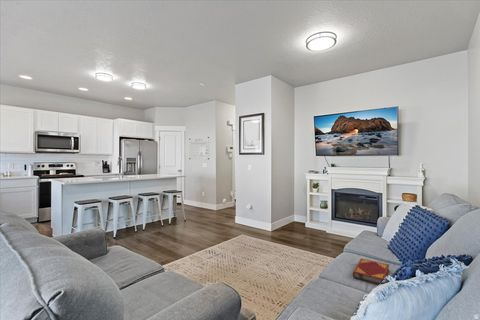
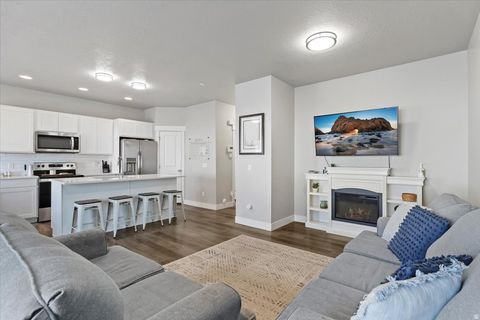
- hardback book (371, 270)
